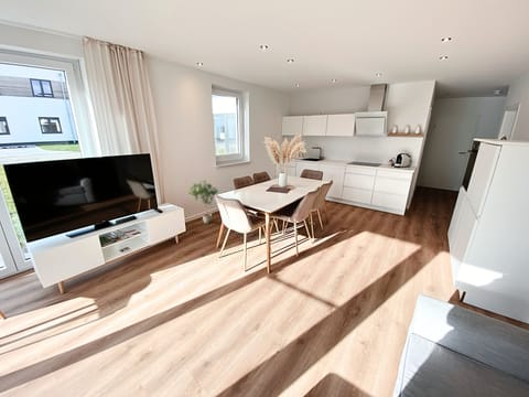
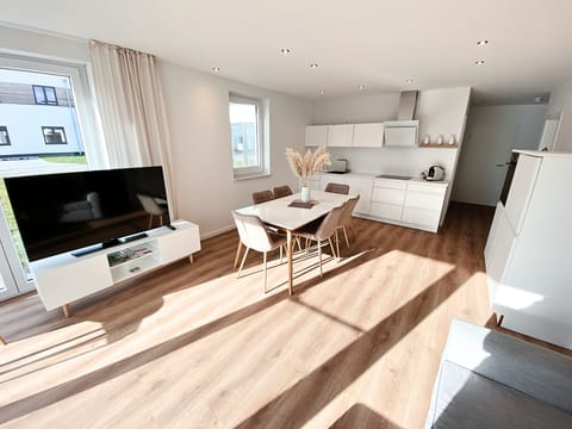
- potted plant (204, 203)
